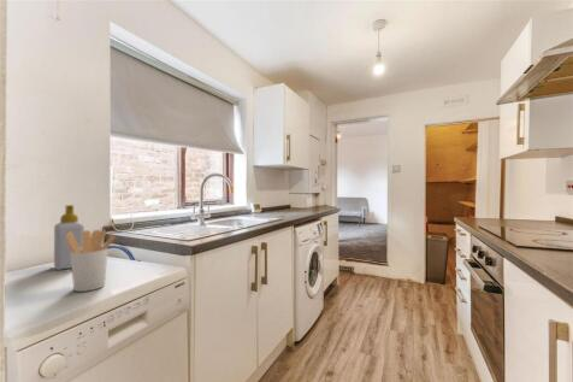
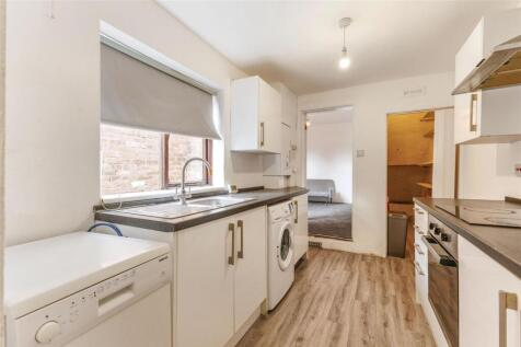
- utensil holder (90, 257)
- soap bottle (67, 233)
